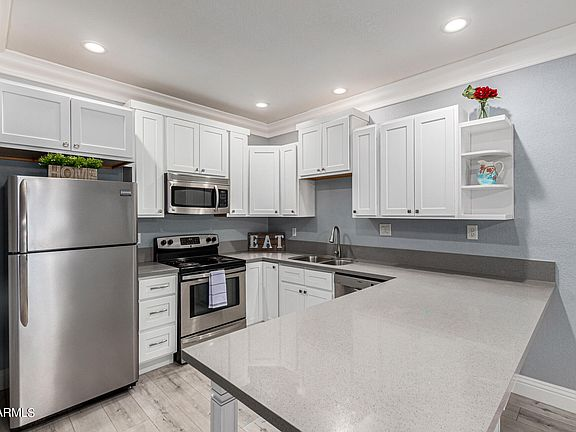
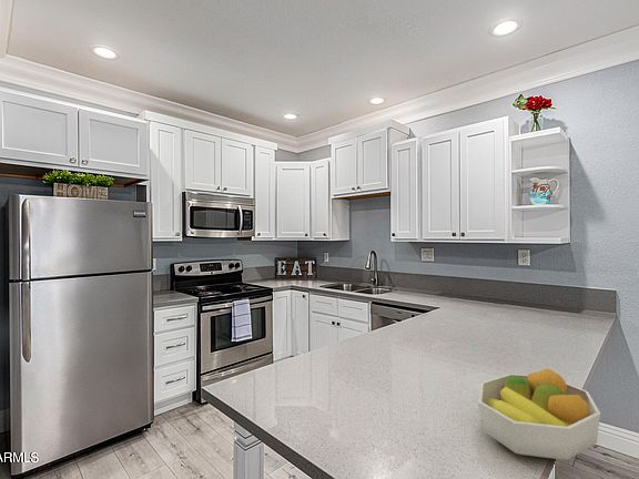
+ fruit bowl (535, 406)
